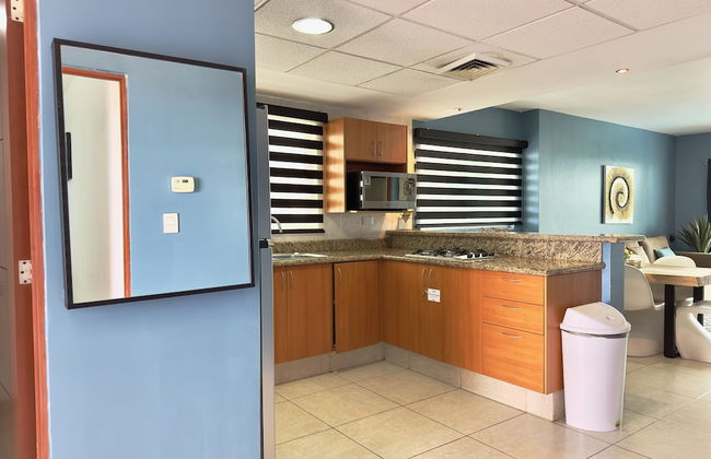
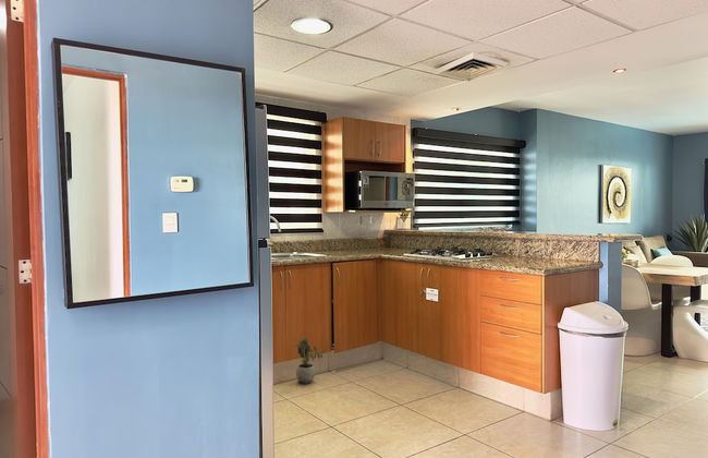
+ potted plant (308, 359)
